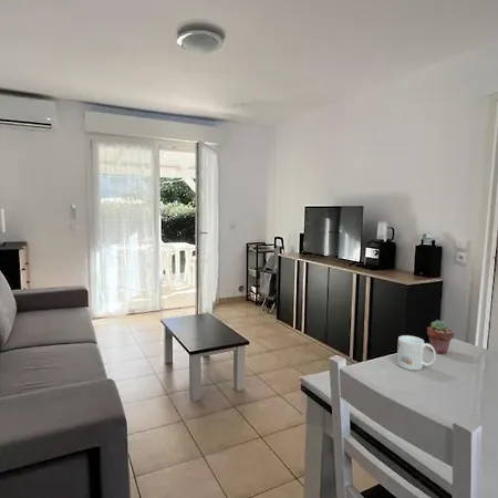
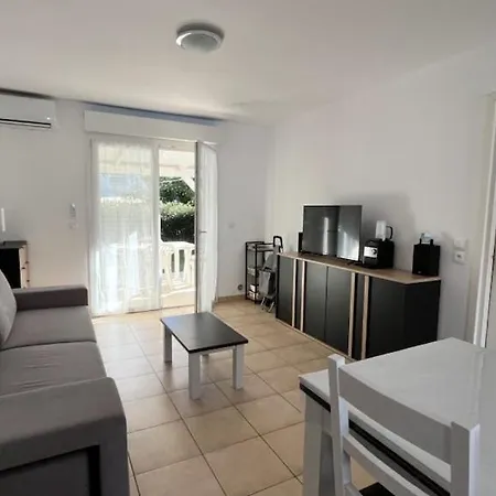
- potted succulent (439, 335)
- mug (416, 353)
